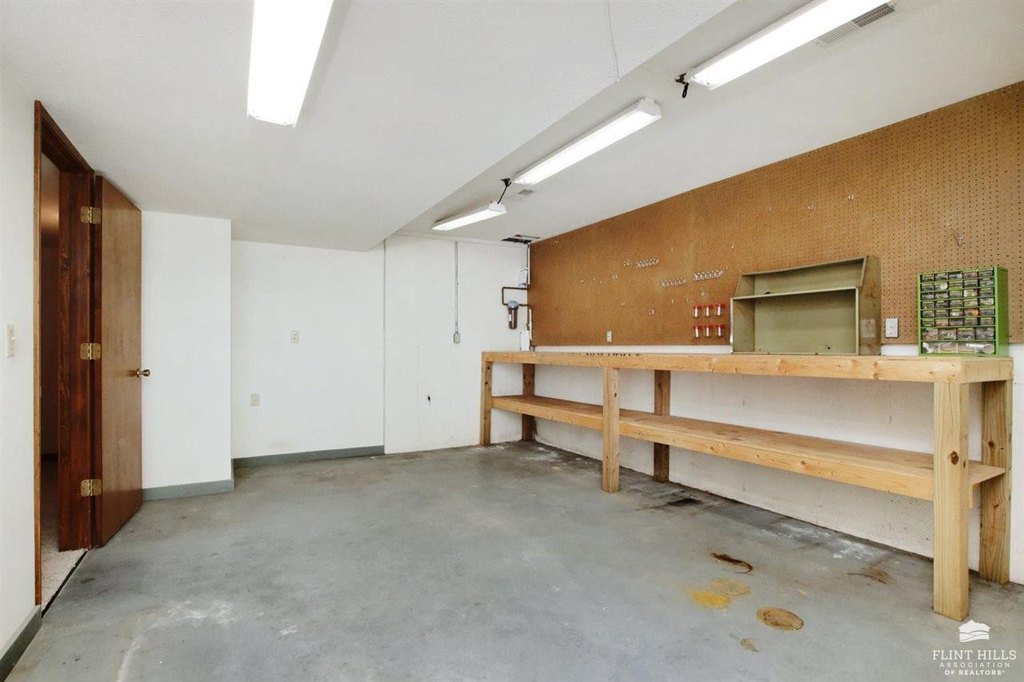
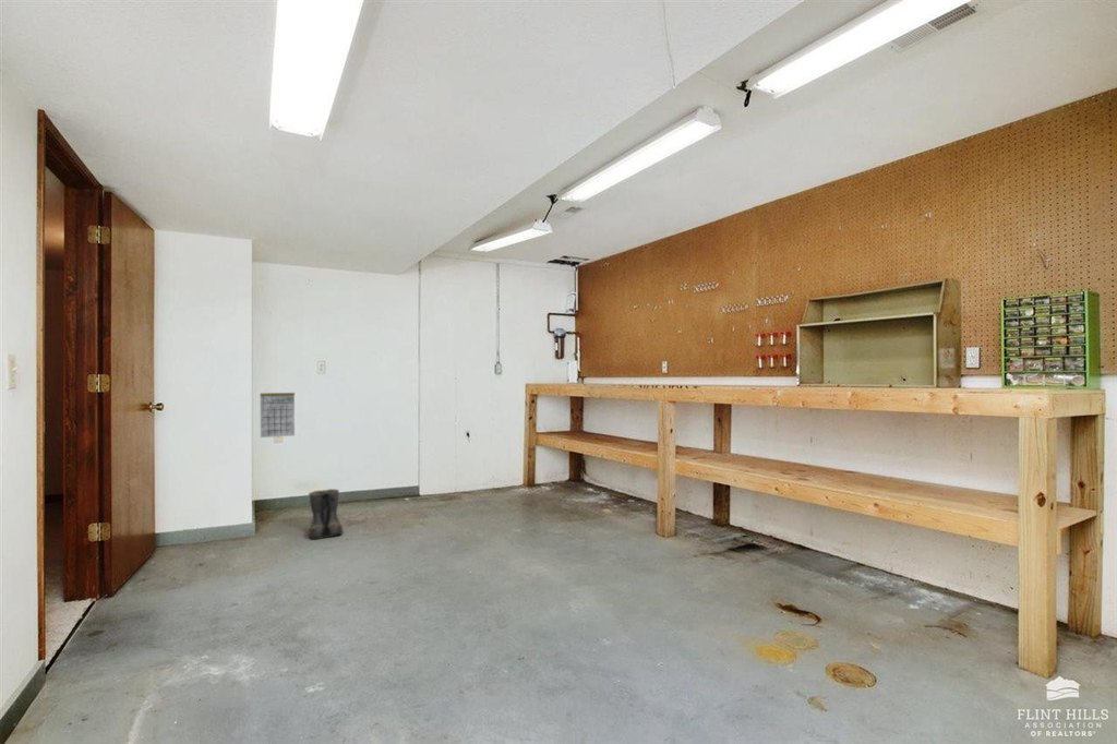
+ boots (324, 512)
+ calendar (277, 409)
